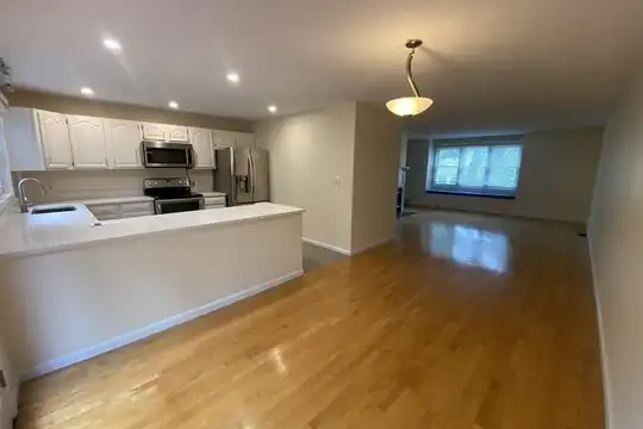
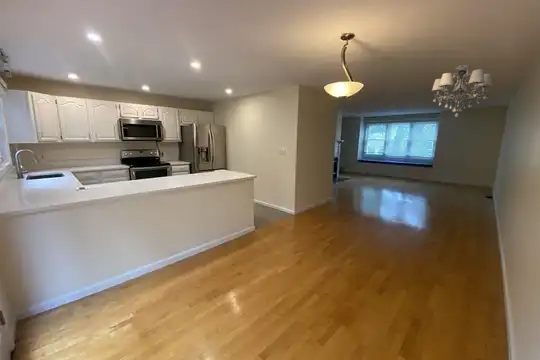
+ chandelier (459, 92)
